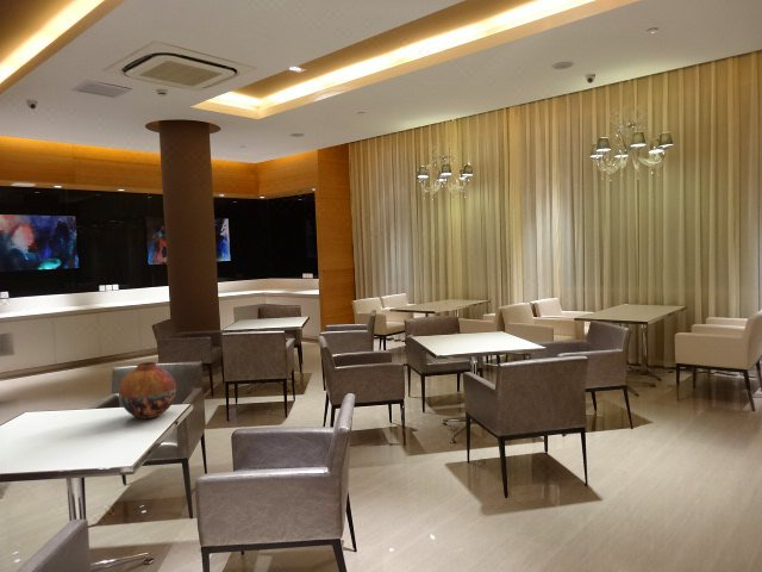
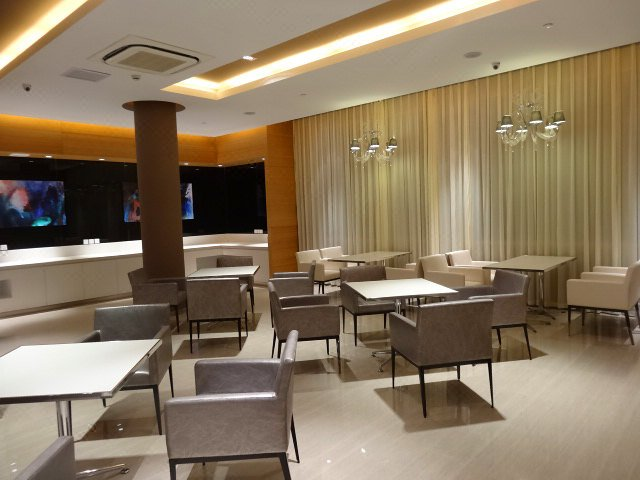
- vase (148, 390)
